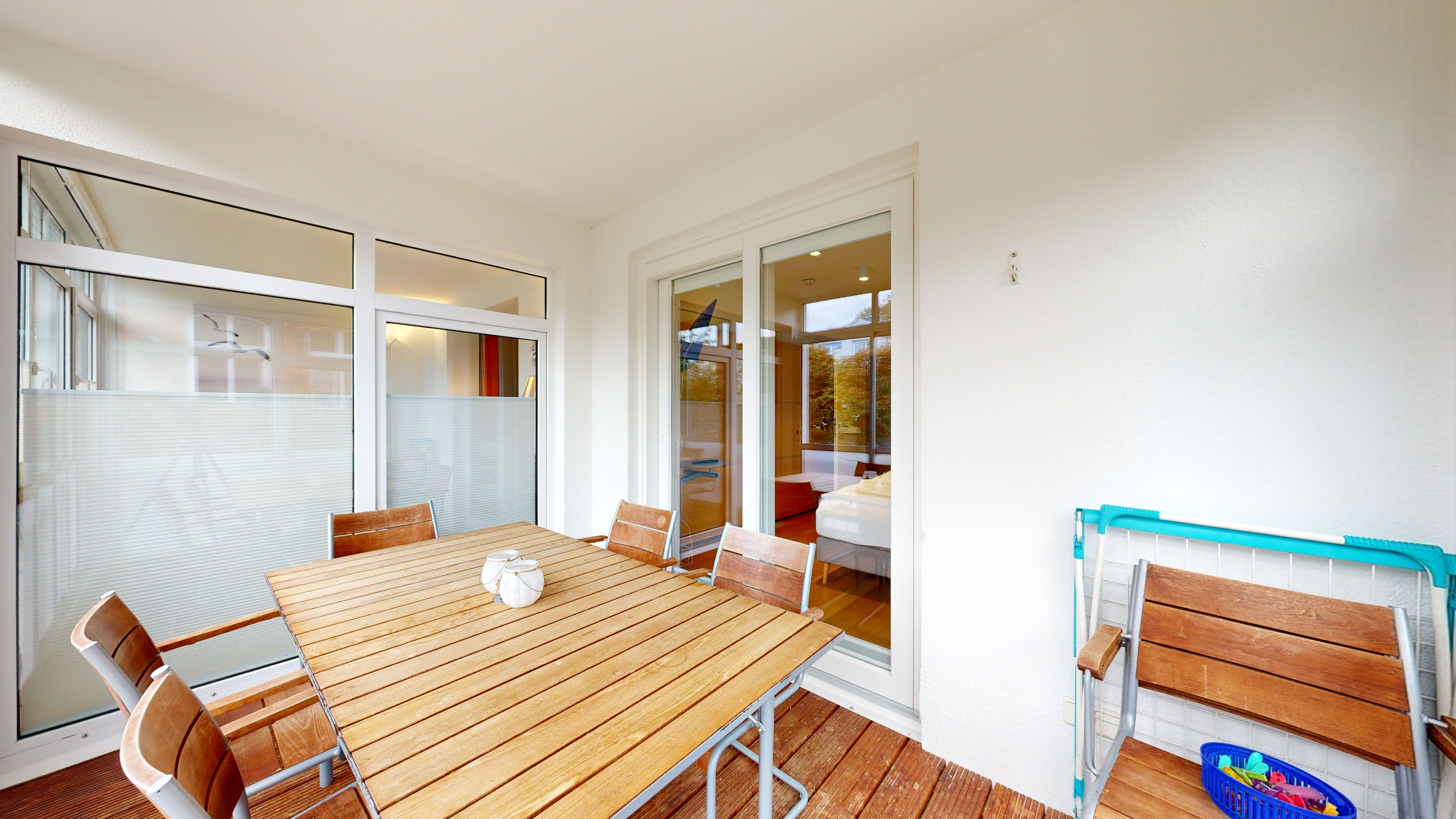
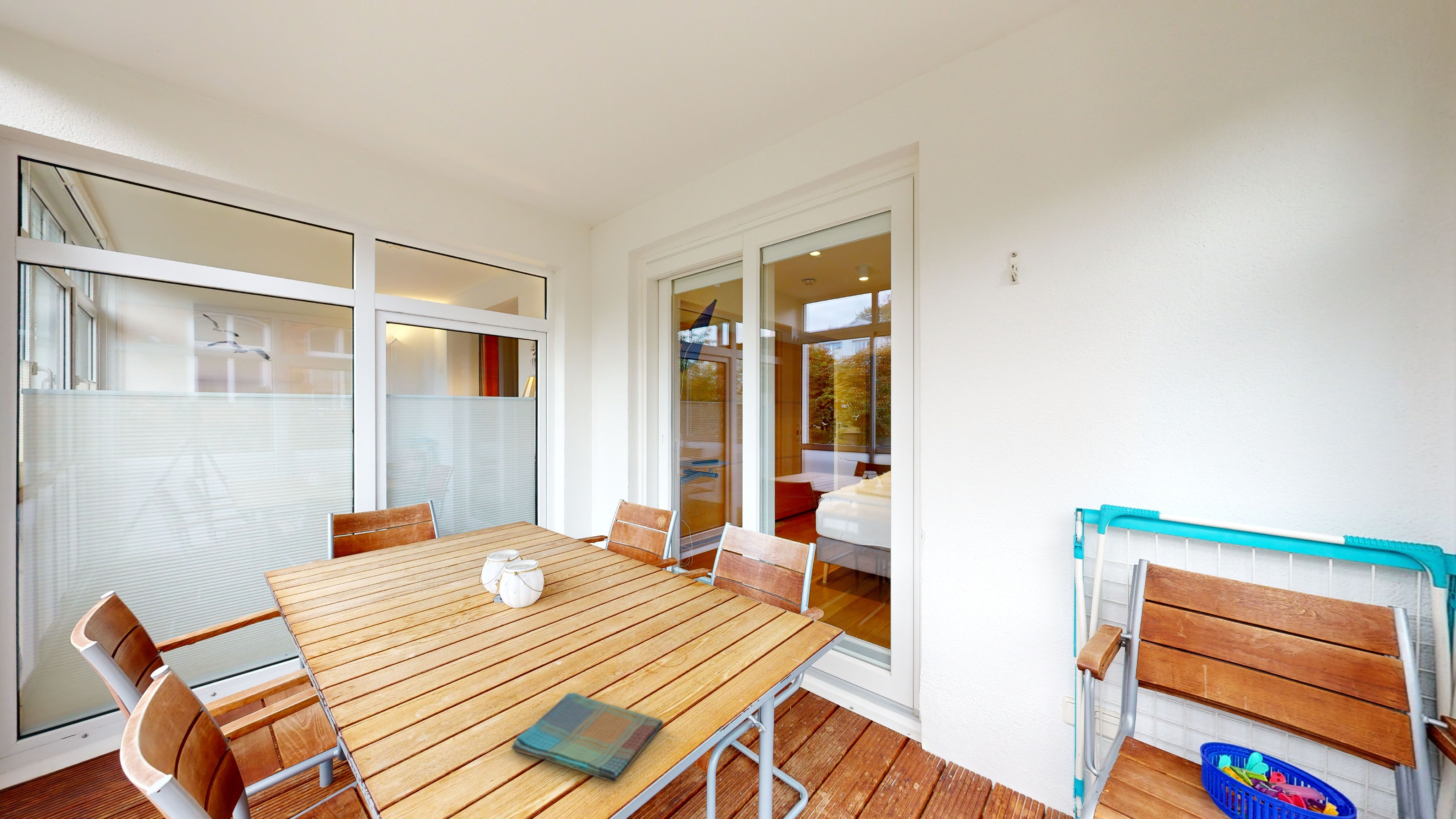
+ dish towel (590, 731)
